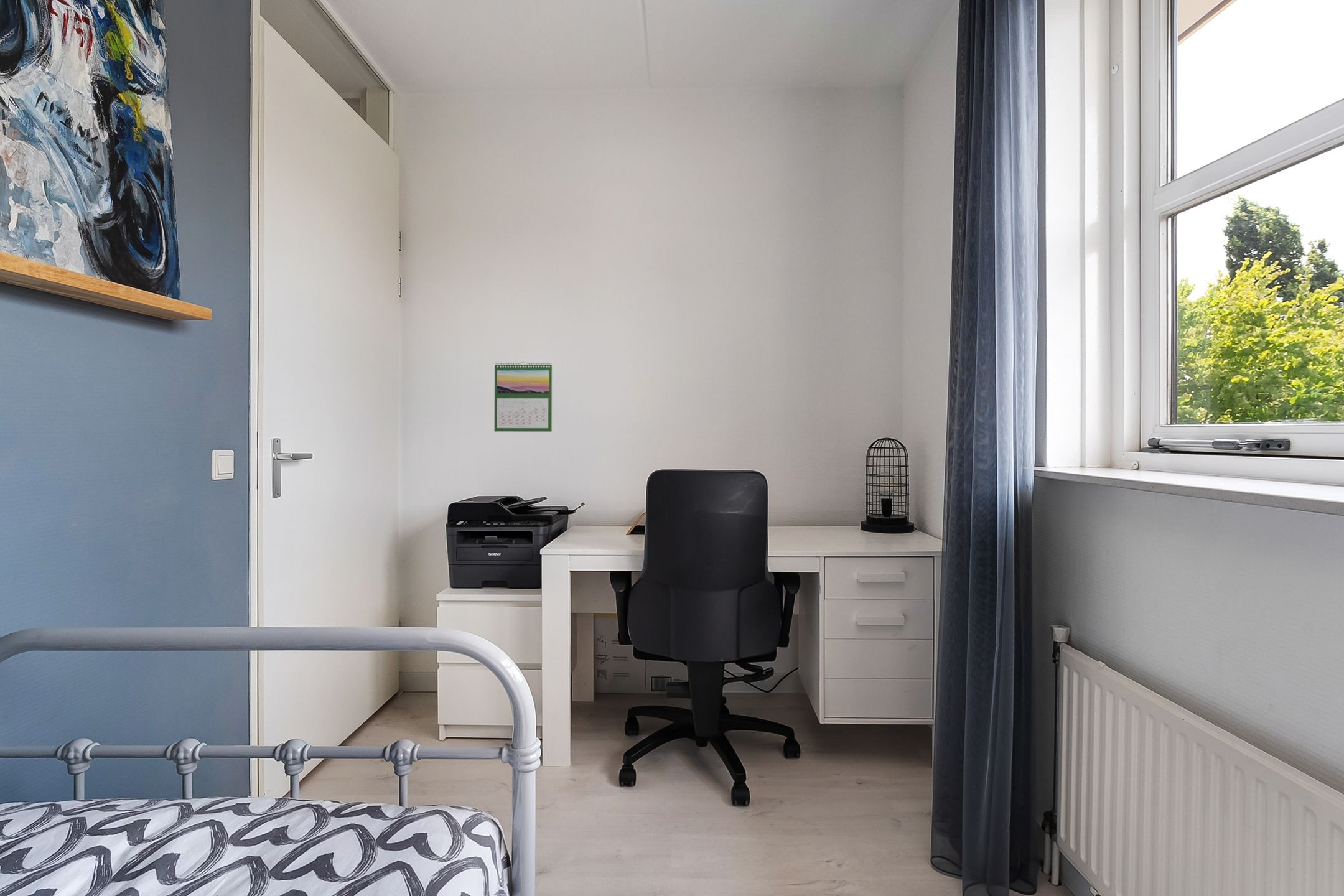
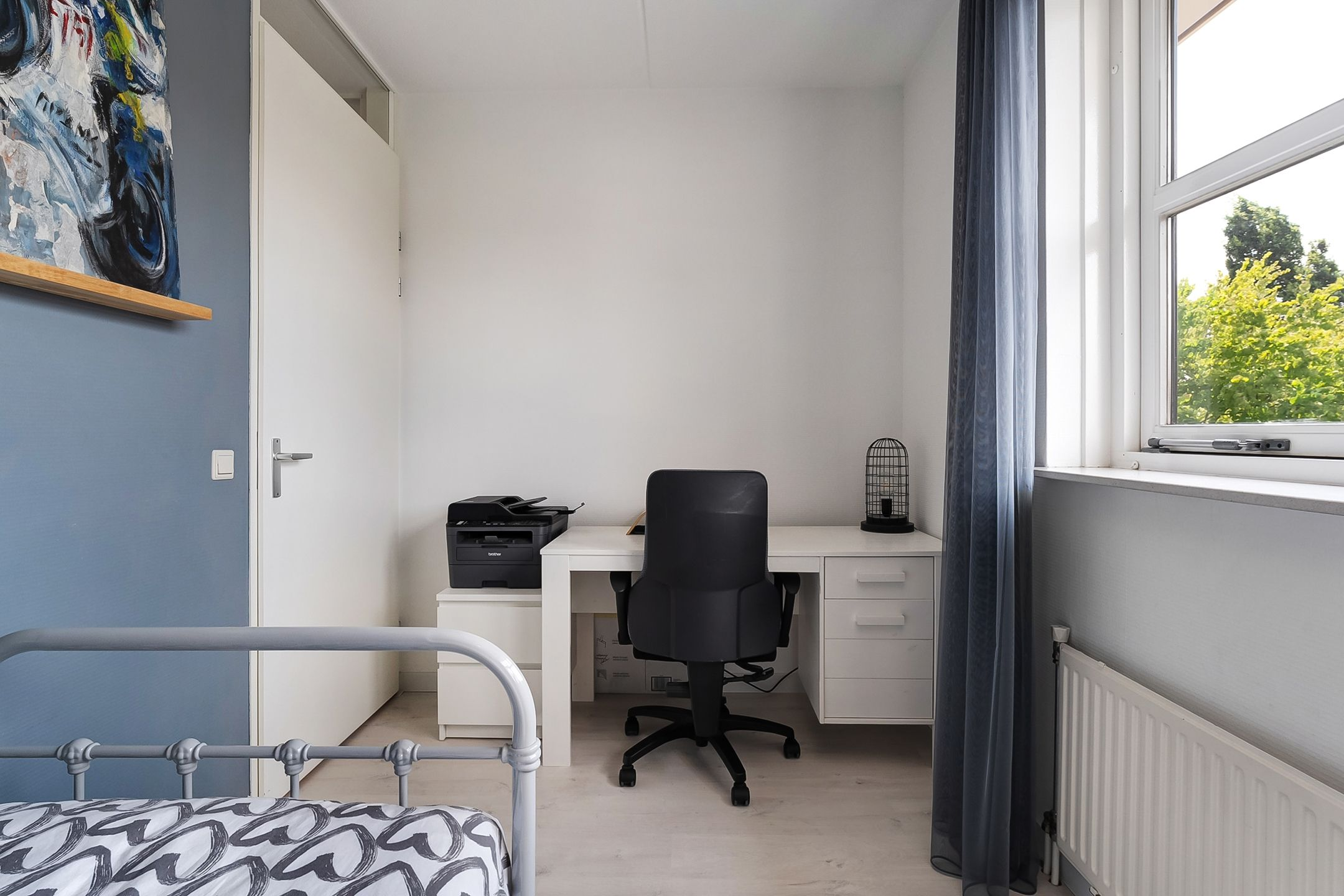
- calendar (523, 396)
